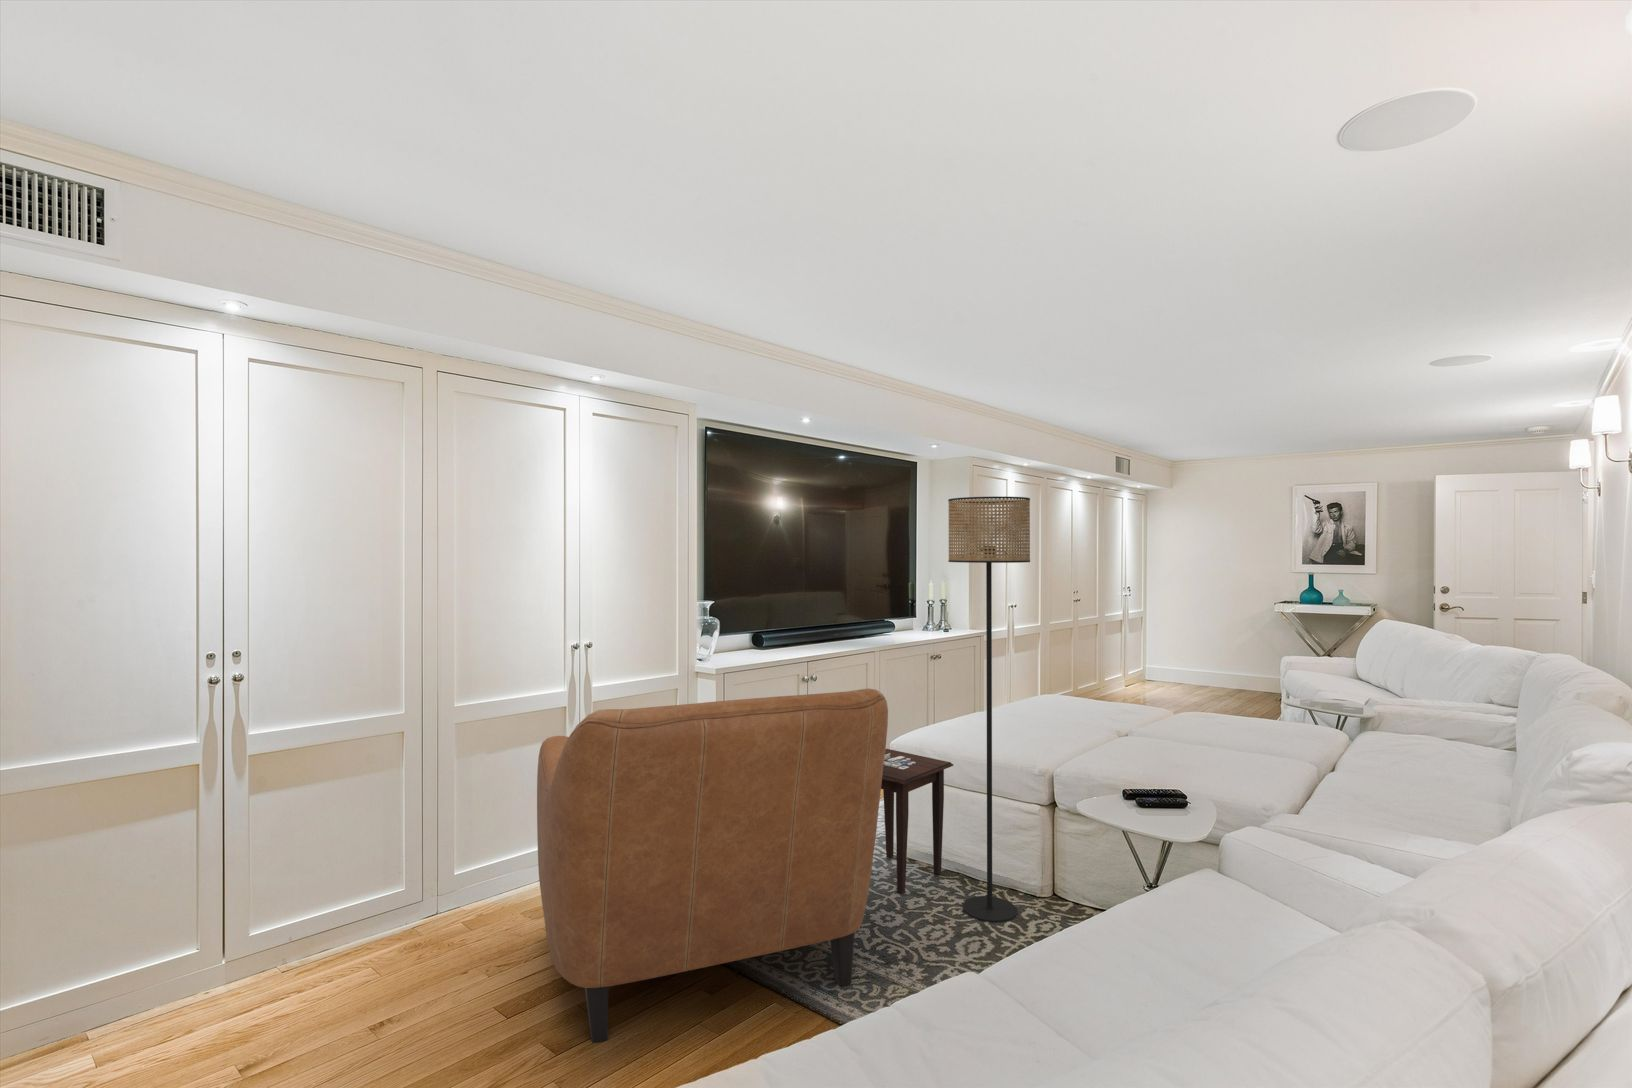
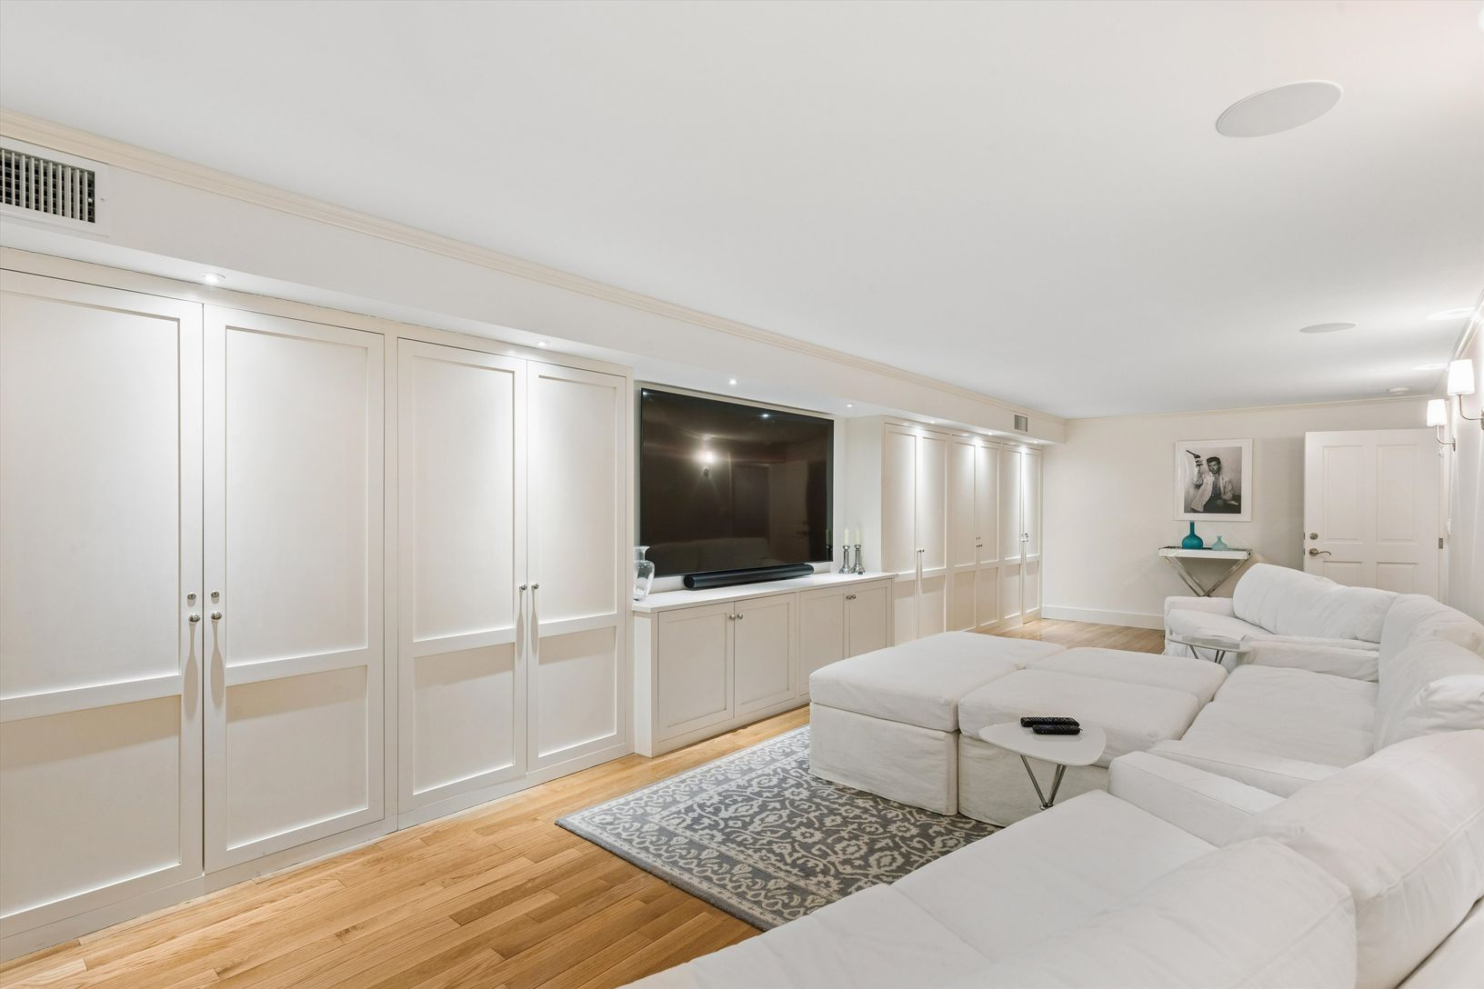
- chair (707, 821)
- side table (896, 816)
- floor lamp (988, 704)
